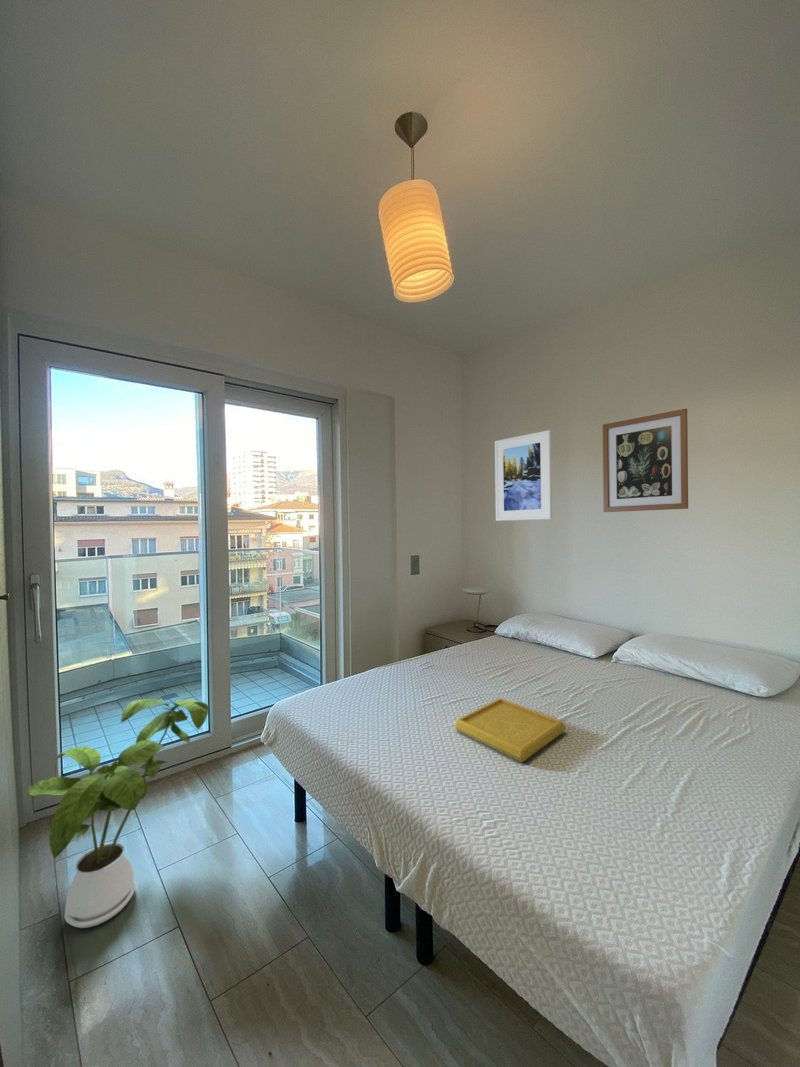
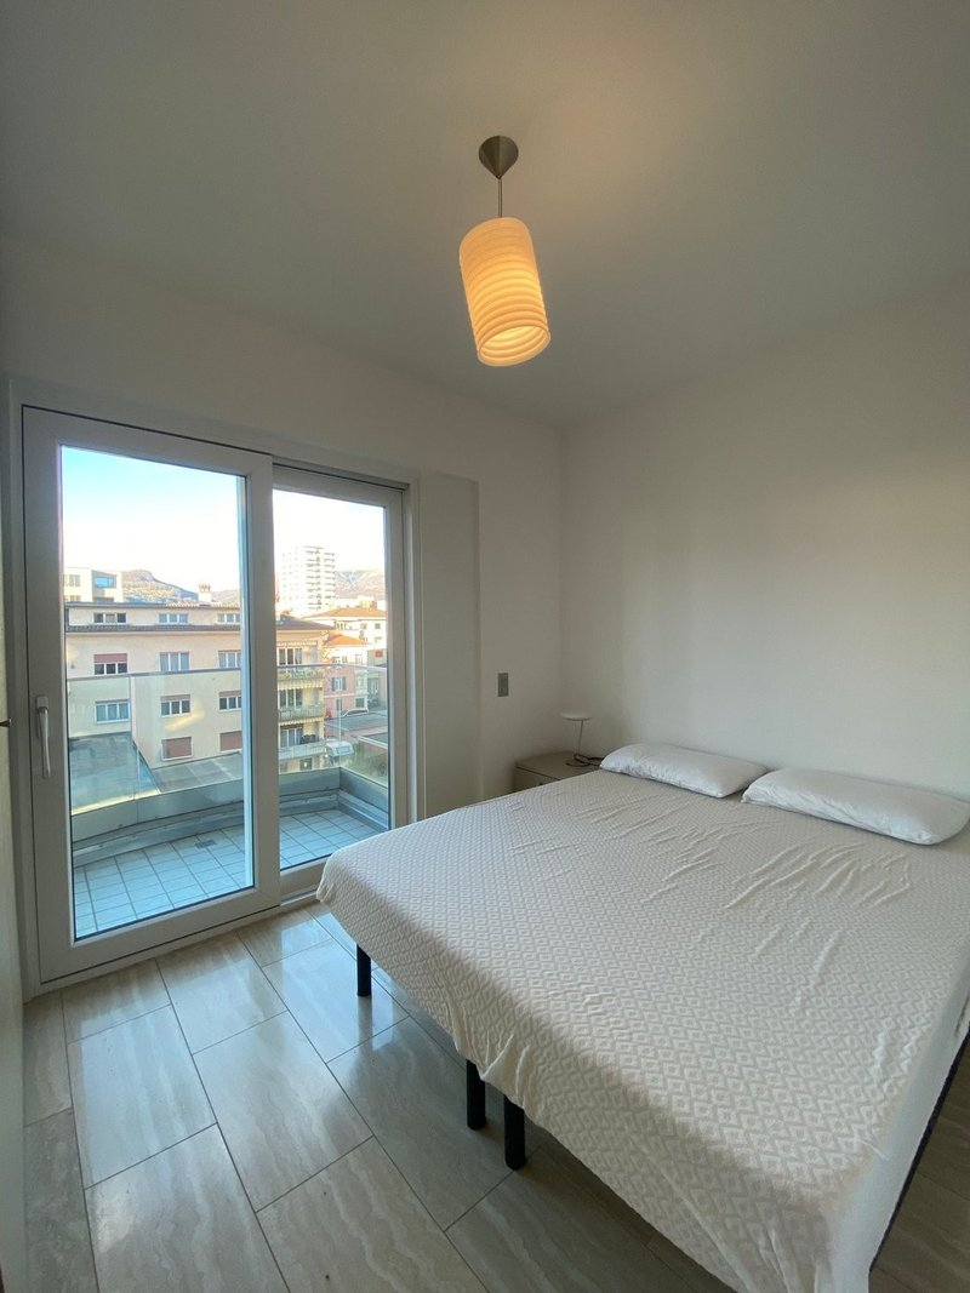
- serving tray (509, 726)
- house plant (133, 791)
- wall art (642, 463)
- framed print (521, 478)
